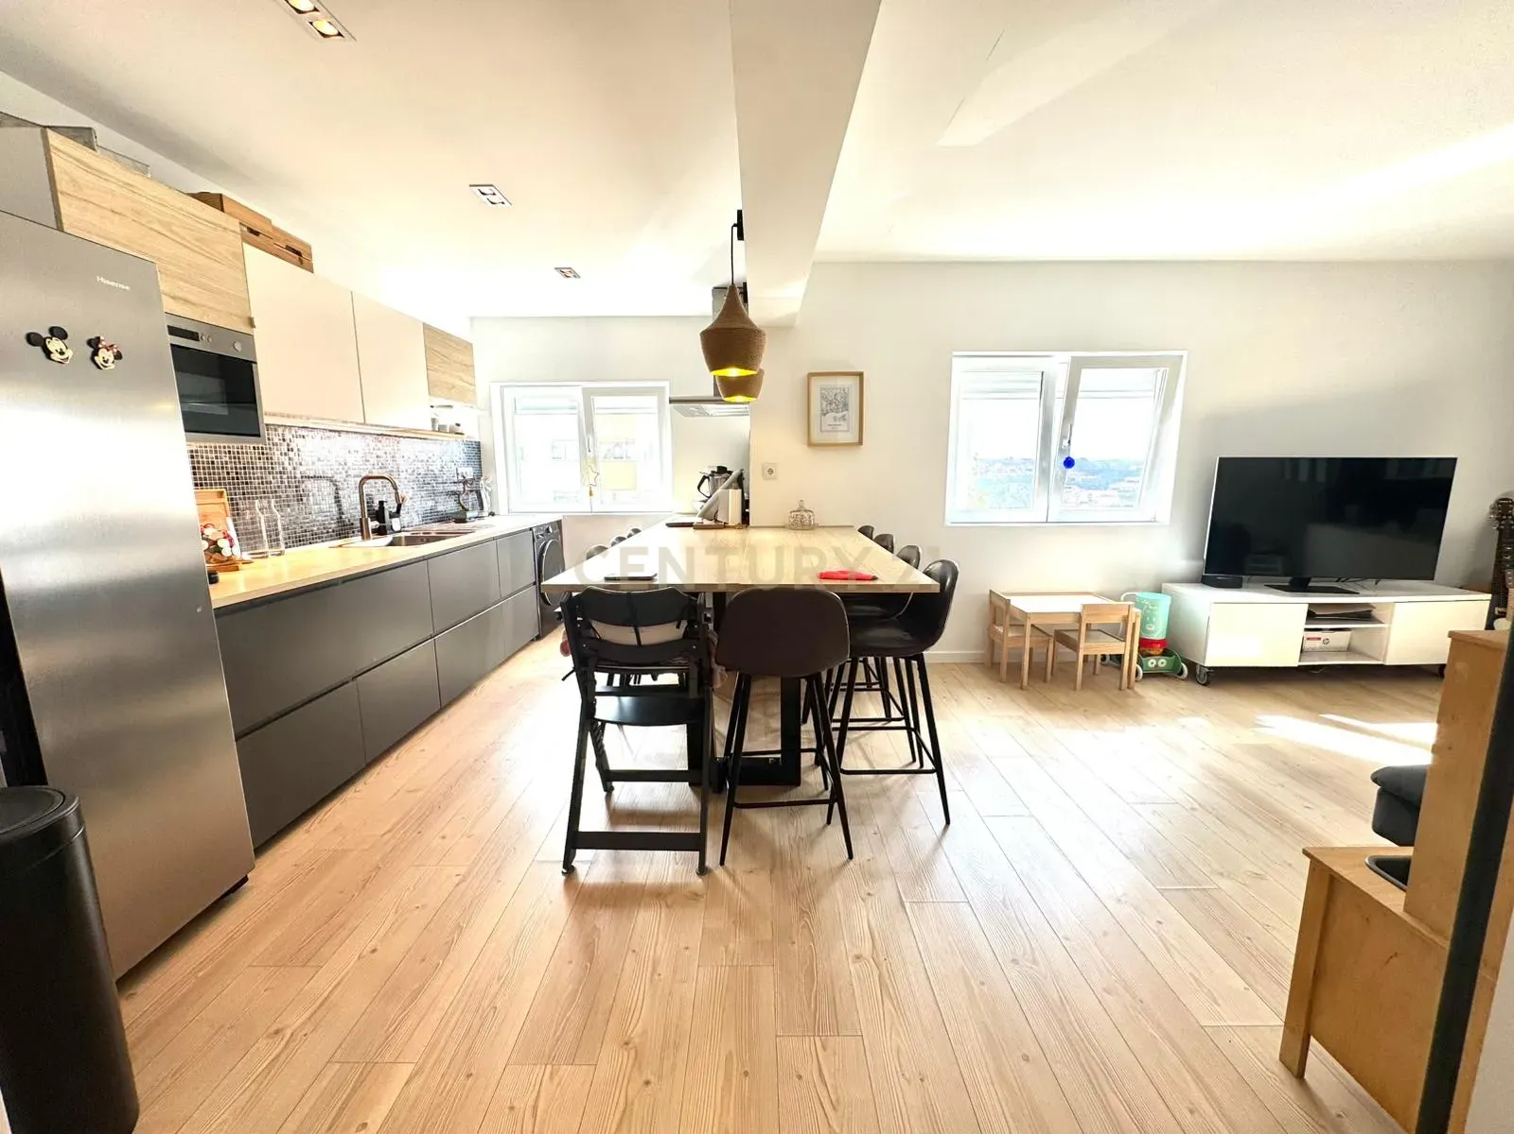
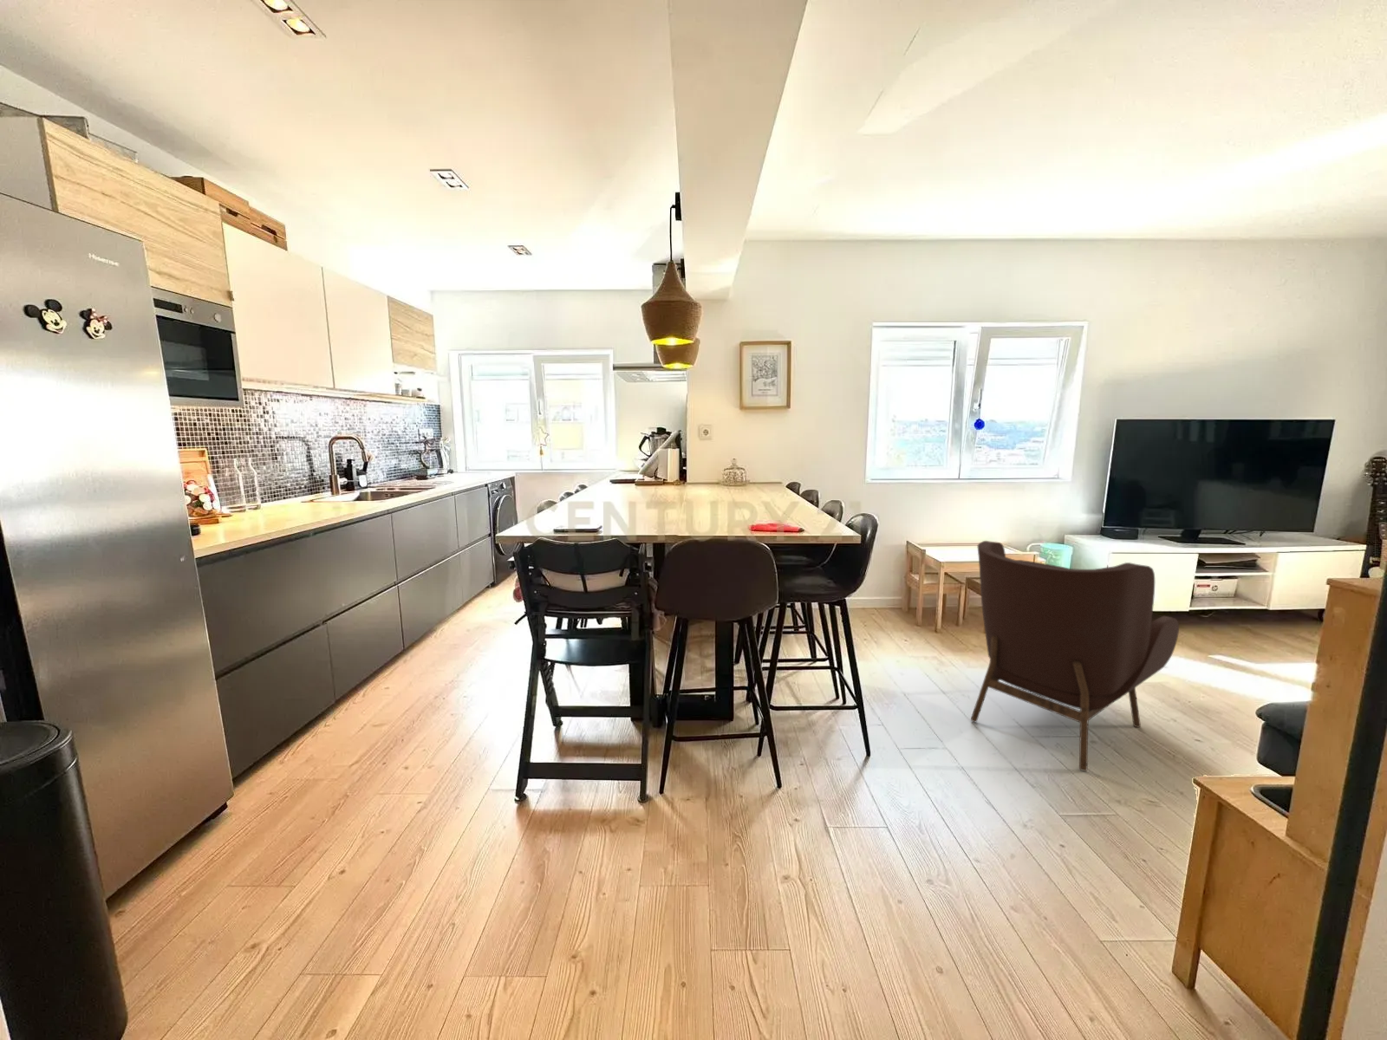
+ armchair (1064, 637)
